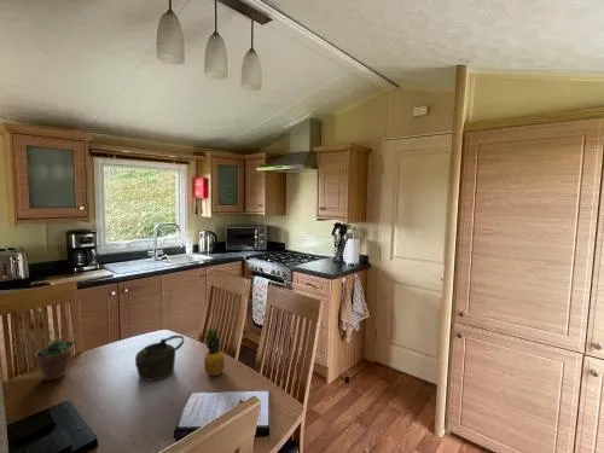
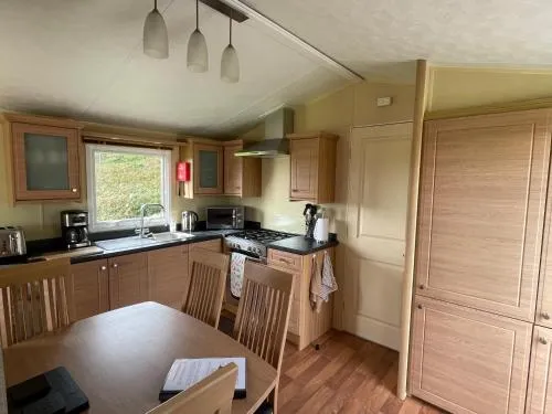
- teapot (156, 359)
- fruit (214, 349)
- succulent plant (53, 352)
